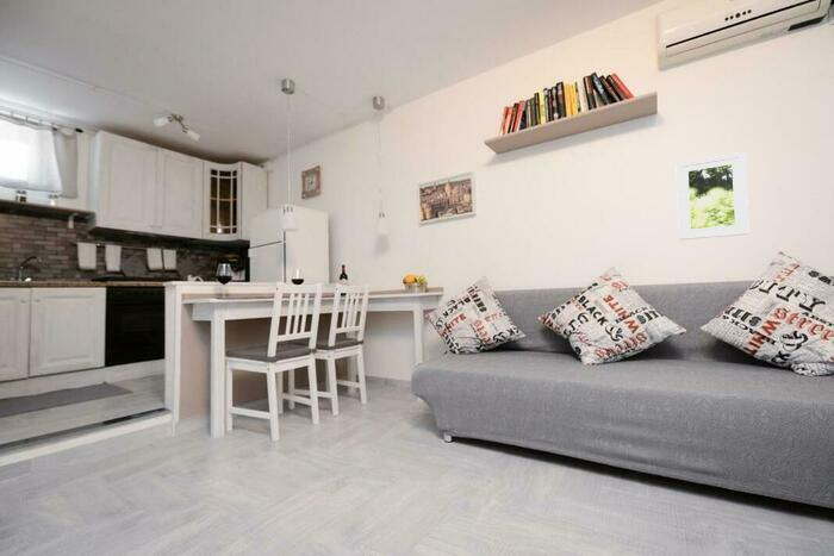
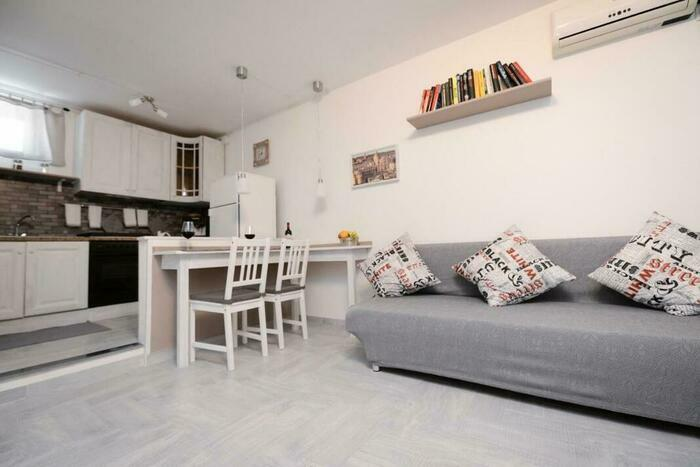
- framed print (710, 196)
